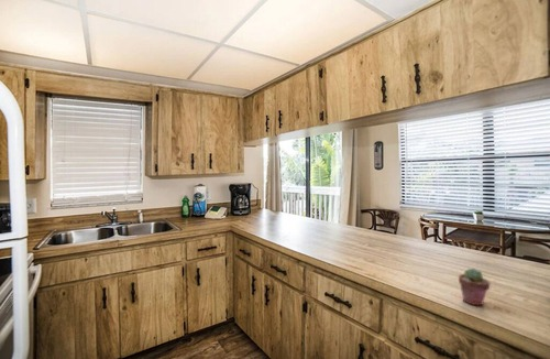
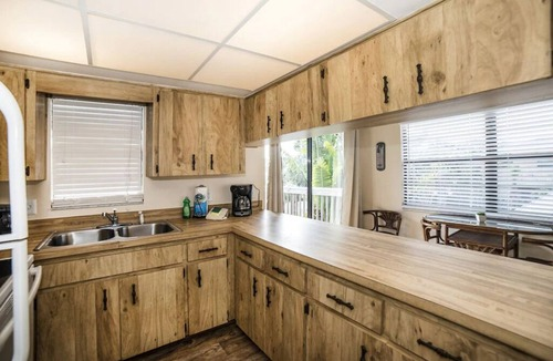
- potted succulent (473, 285)
